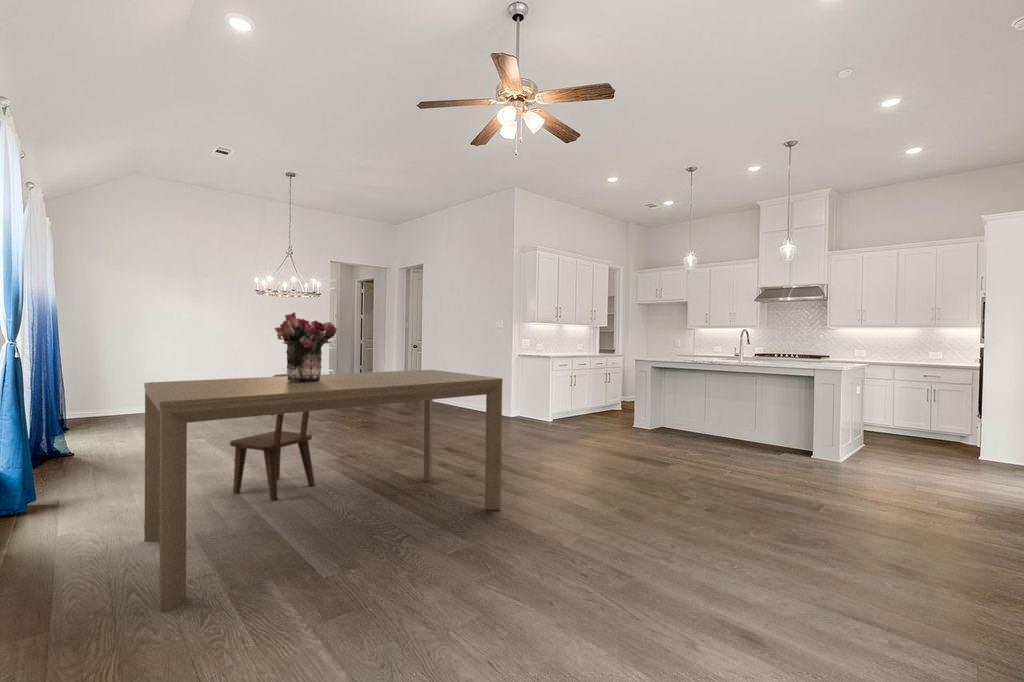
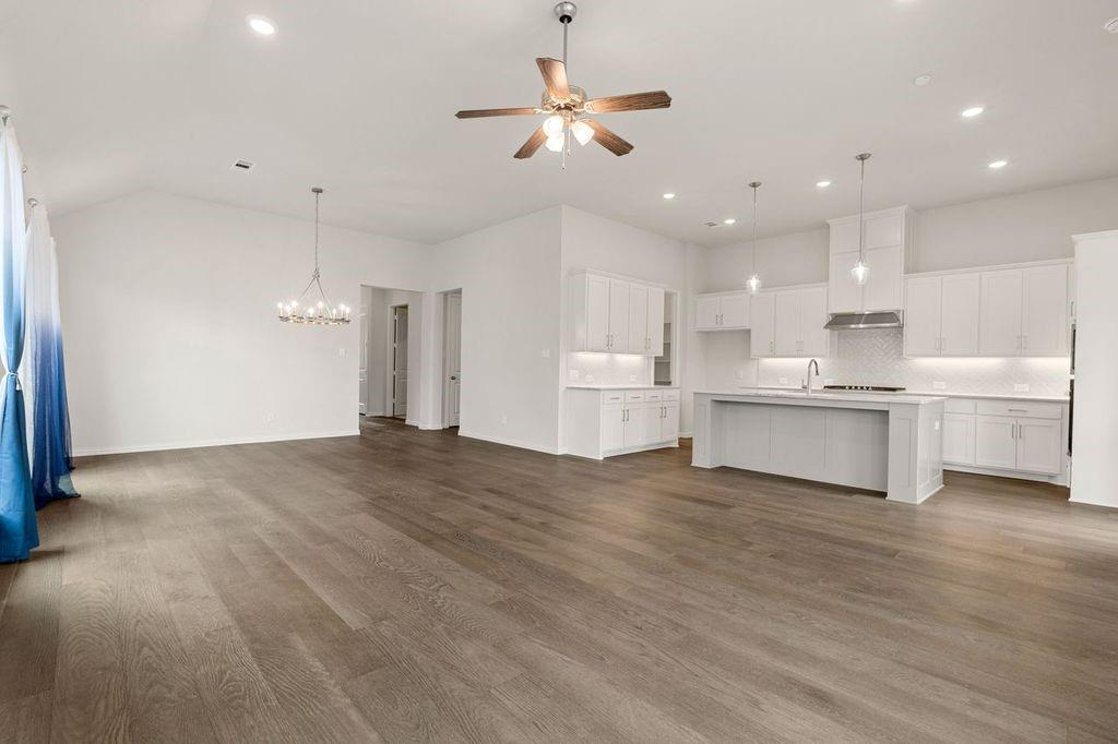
- dining table (336, 408)
- bouquet (306, 346)
- dining chair (275, 430)
